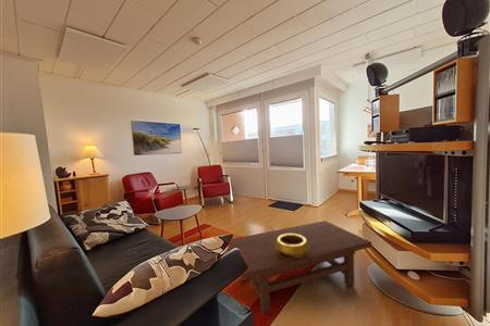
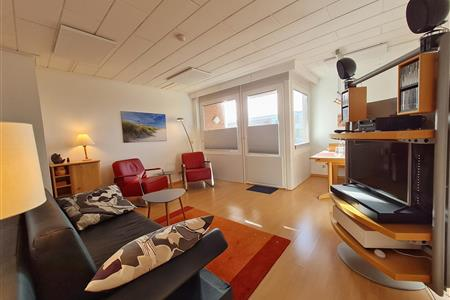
- decorative bowl (292, 246)
- coffee table (294, 261)
